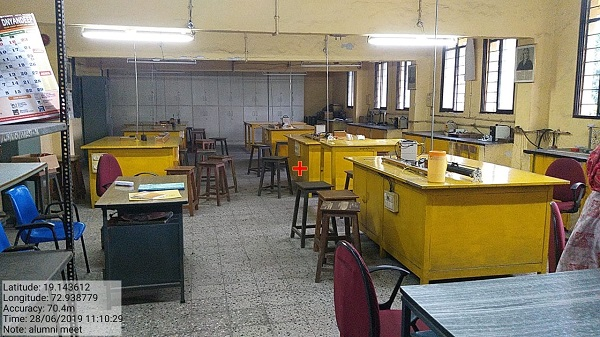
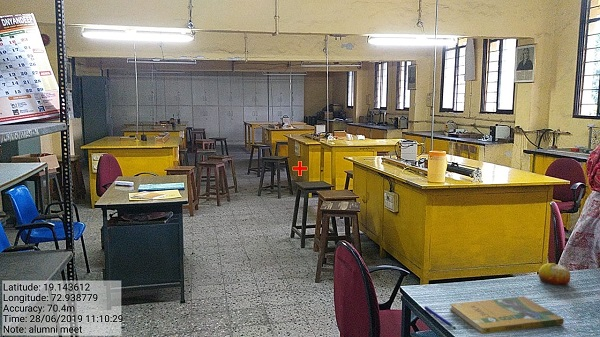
+ fruit (555, 272)
+ booklet (504, 313)
+ pen (439, 317)
